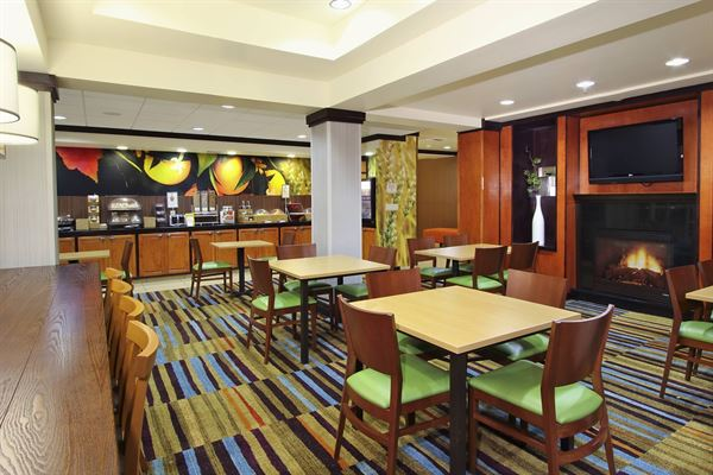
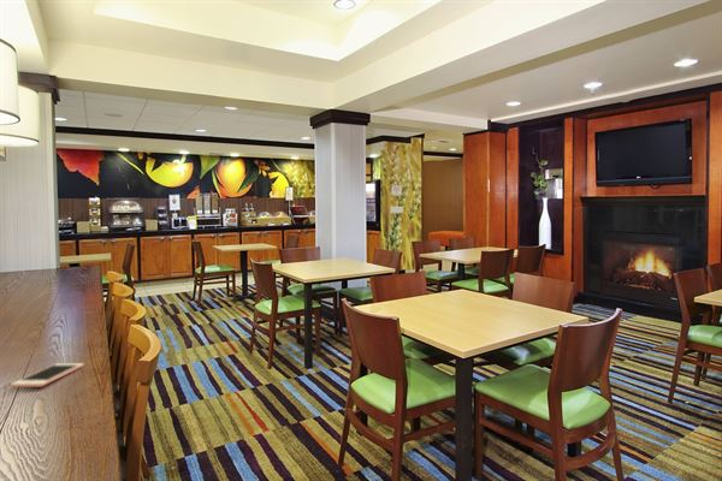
+ cell phone (49, 374)
